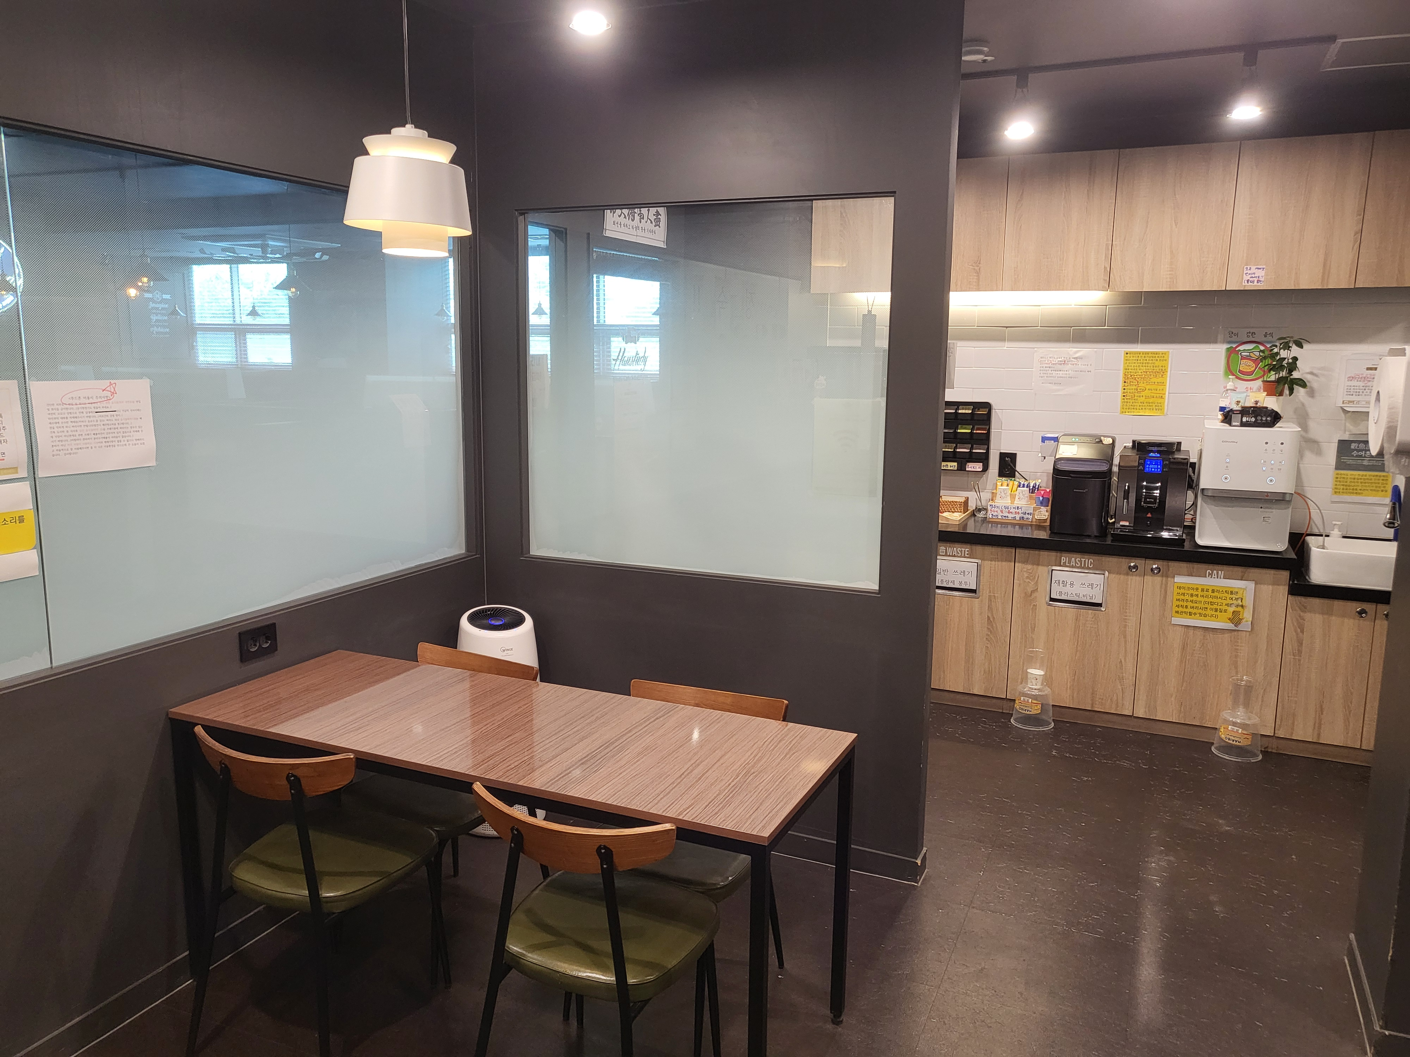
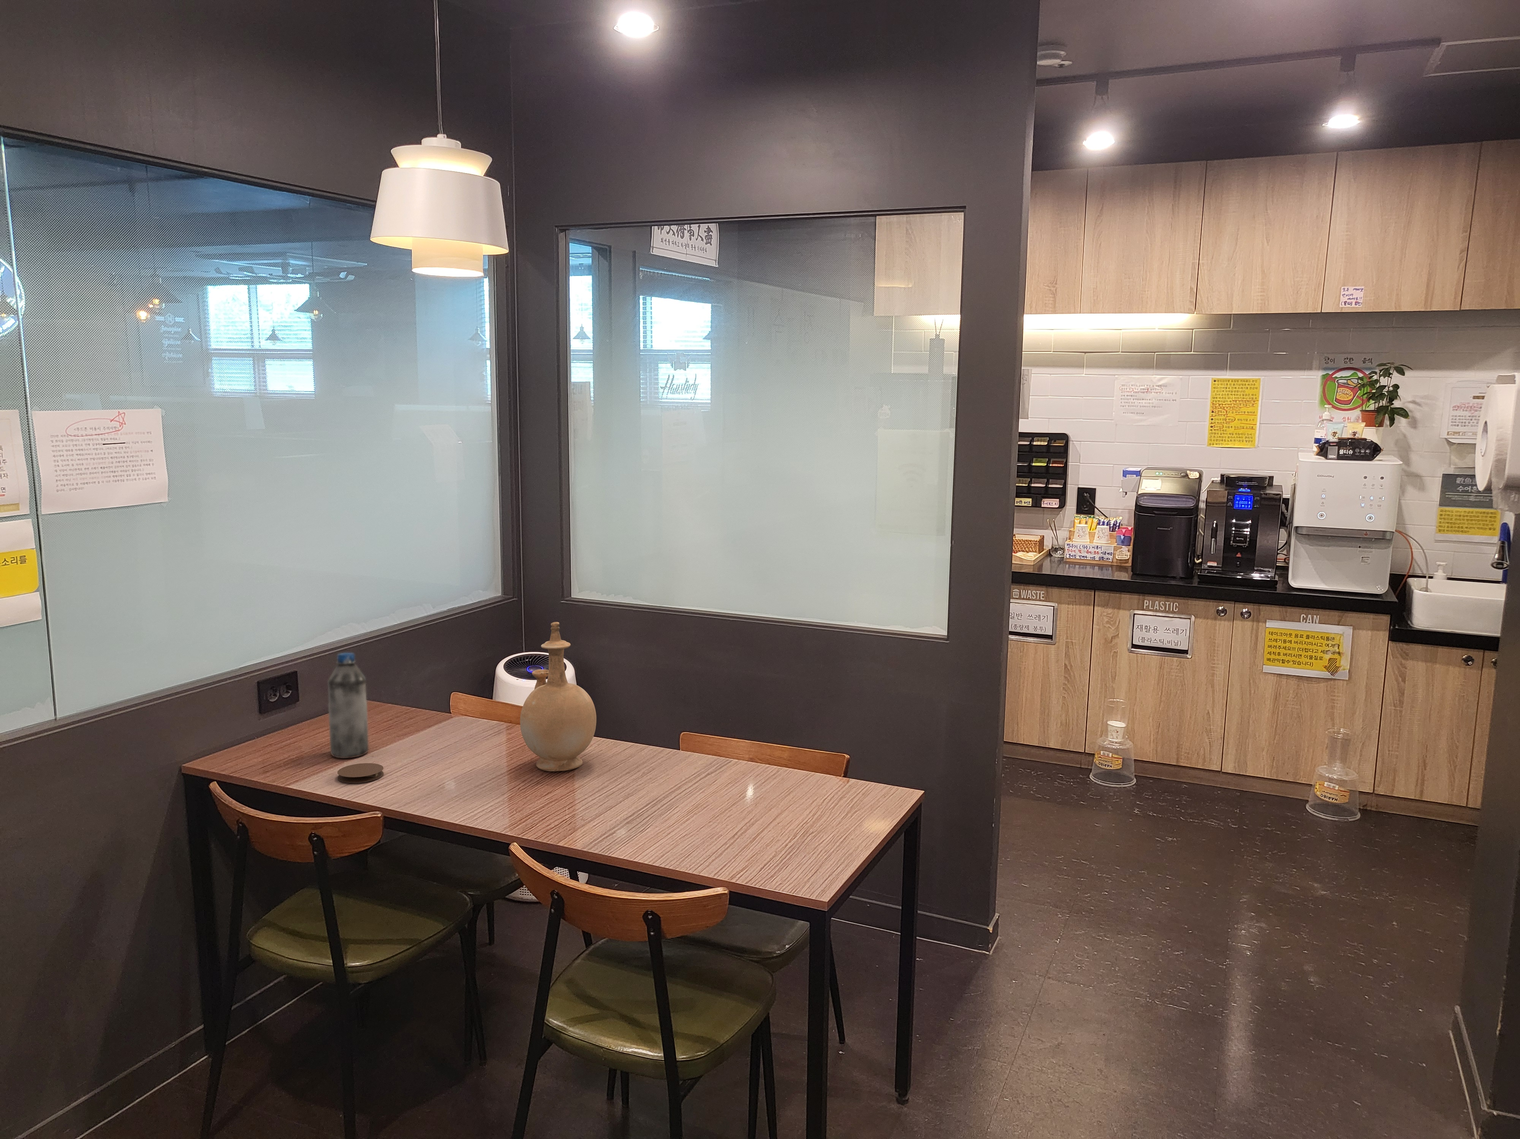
+ water bottle (348, 704)
+ vase (558, 694)
+ coaster (360, 773)
